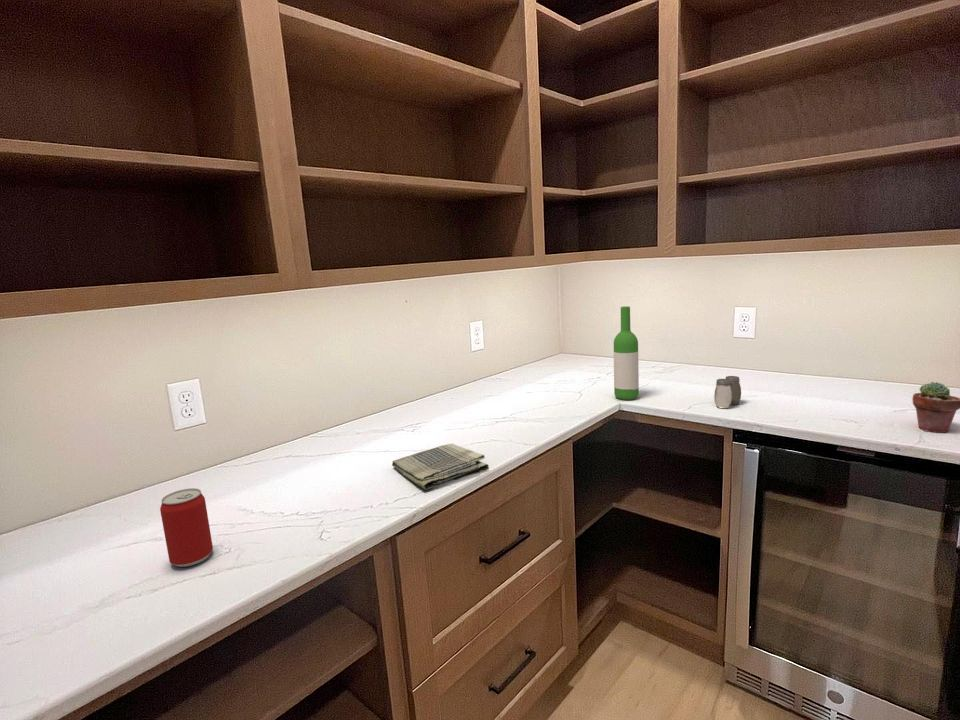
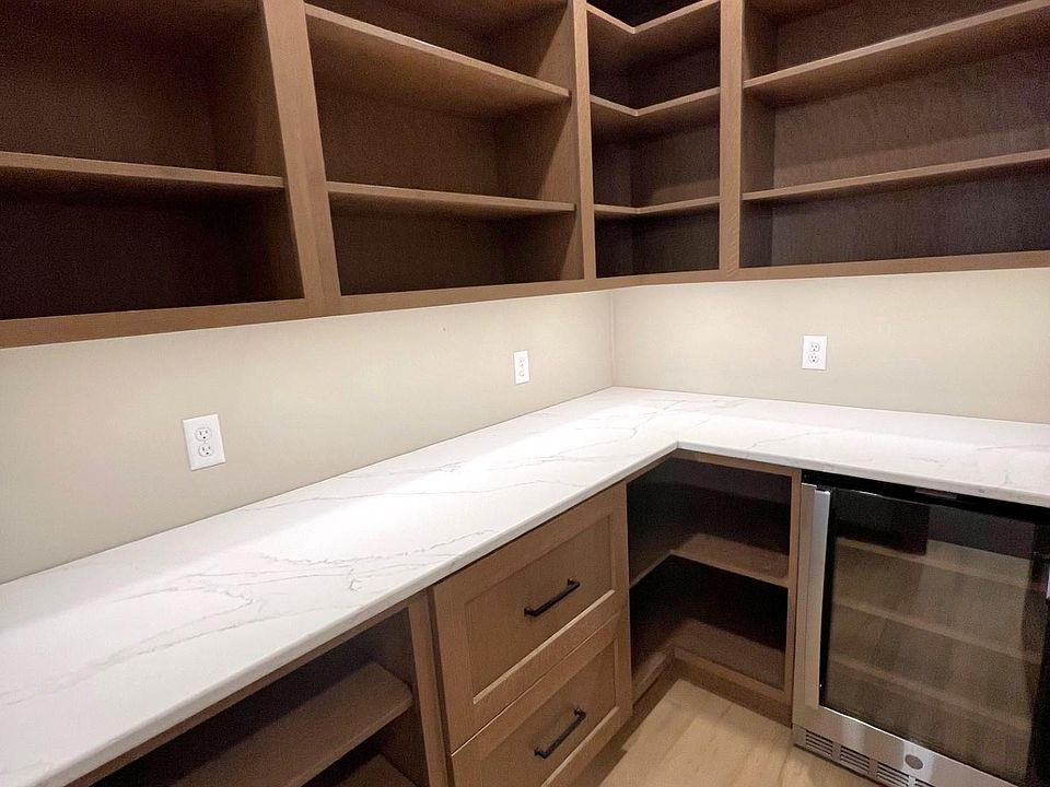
- wine bottle (625, 352)
- potted succulent (935, 406)
- salt and pepper shaker (727, 391)
- dish towel (439, 462)
- beer can (186, 527)
